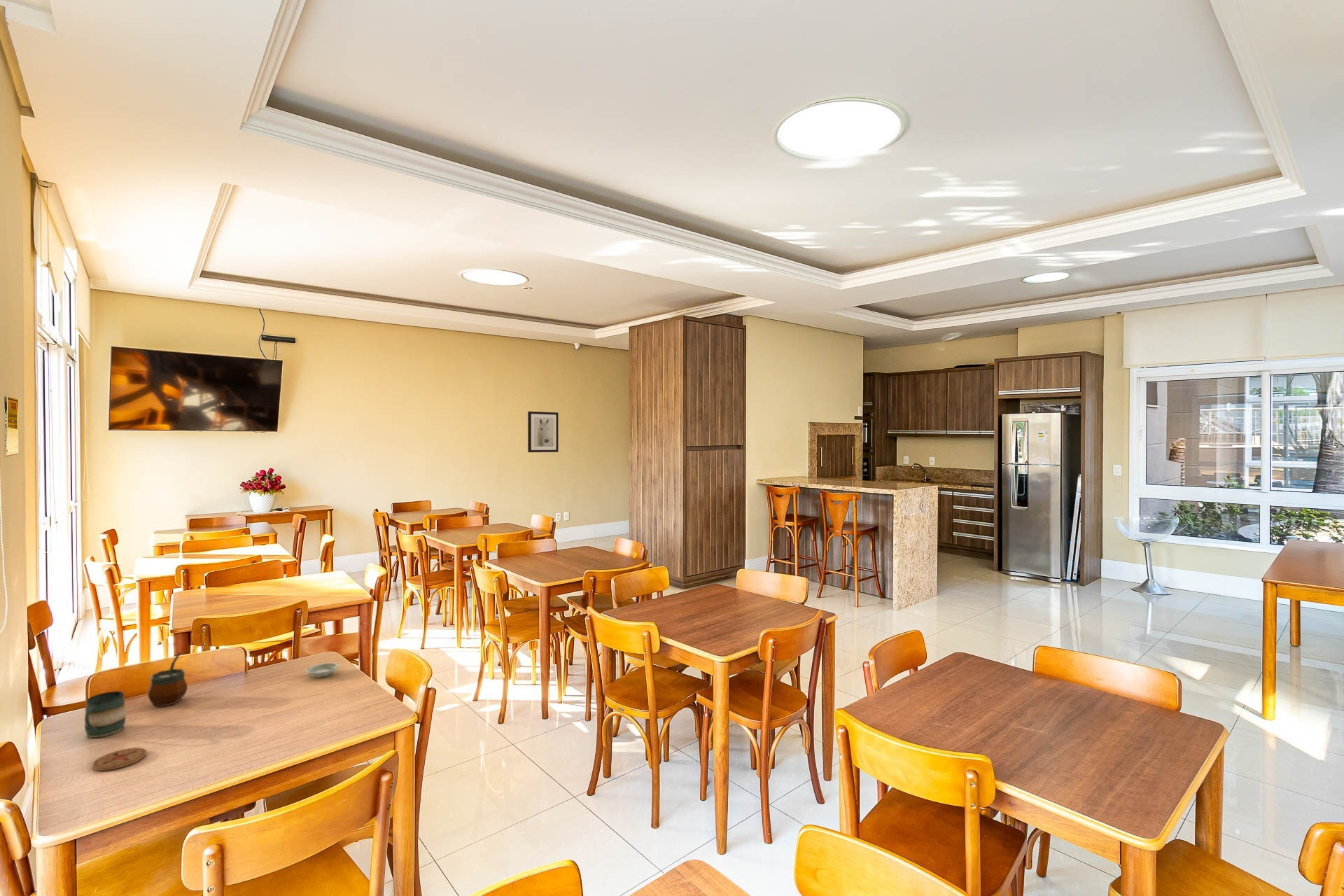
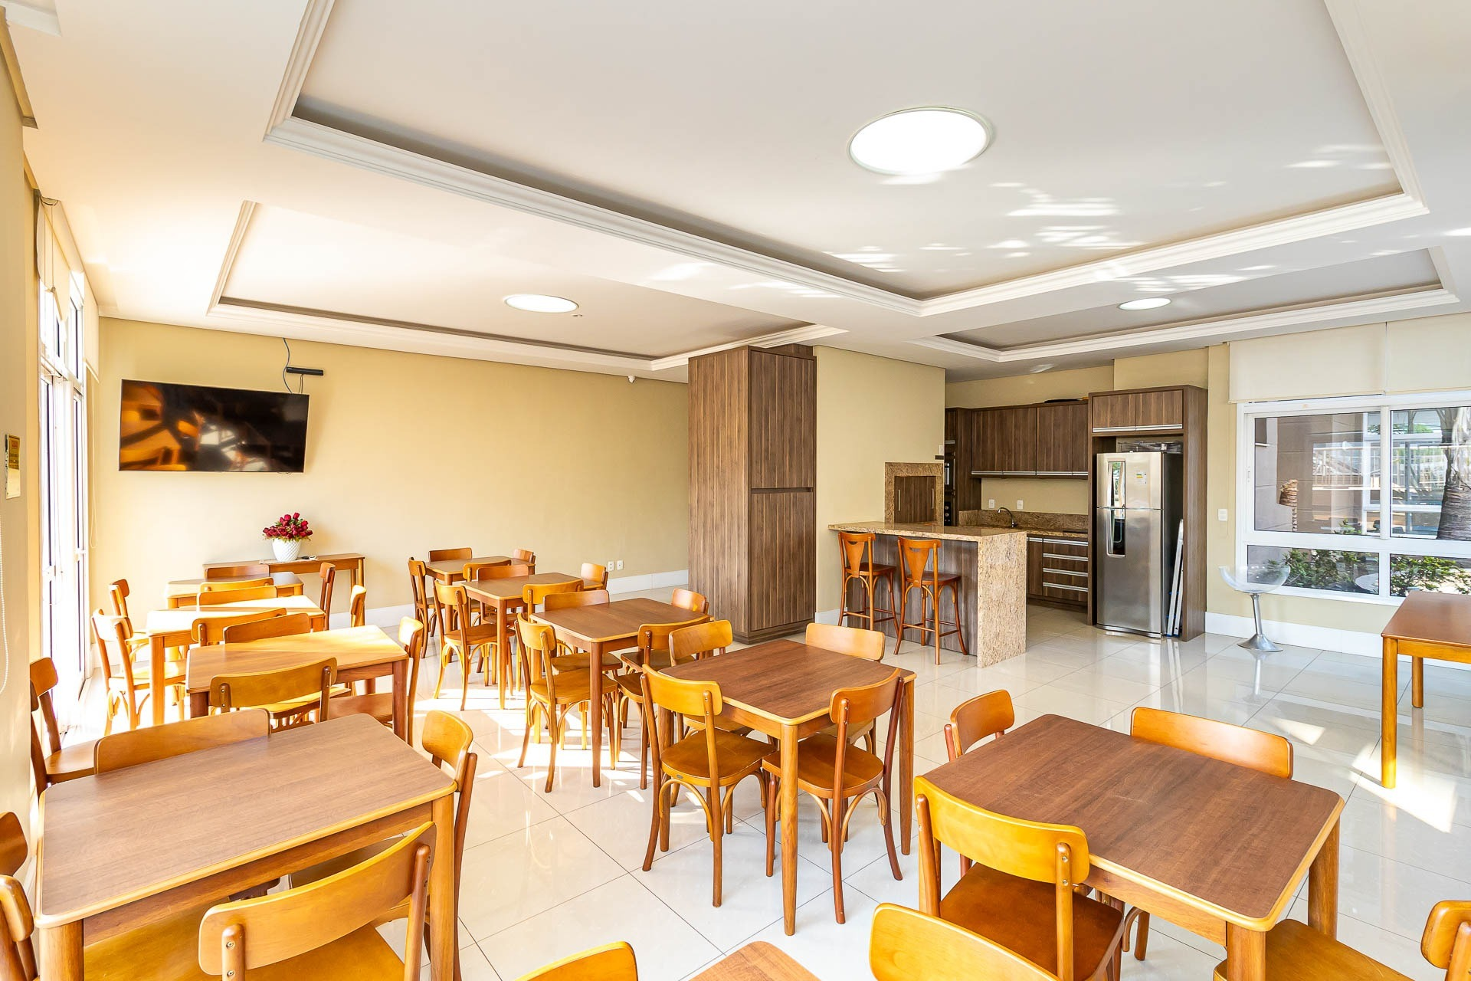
- mug (101, 717)
- saucer (322, 671)
- gourd (169, 680)
- coaster (120, 758)
- wall art (543, 432)
